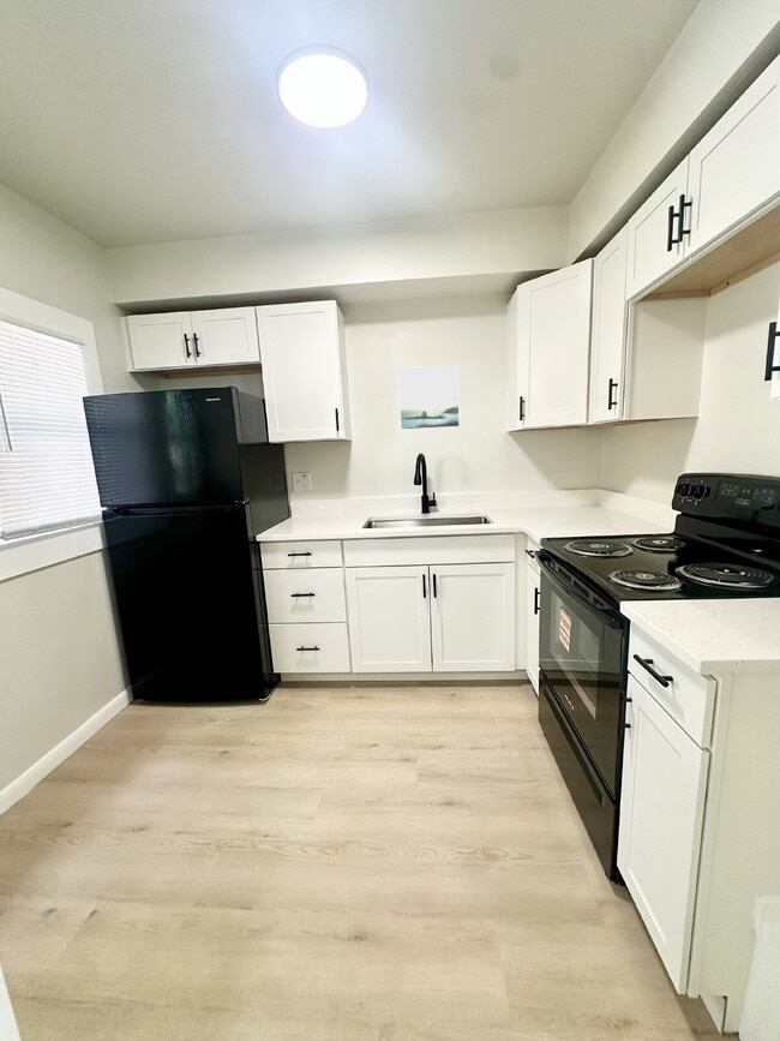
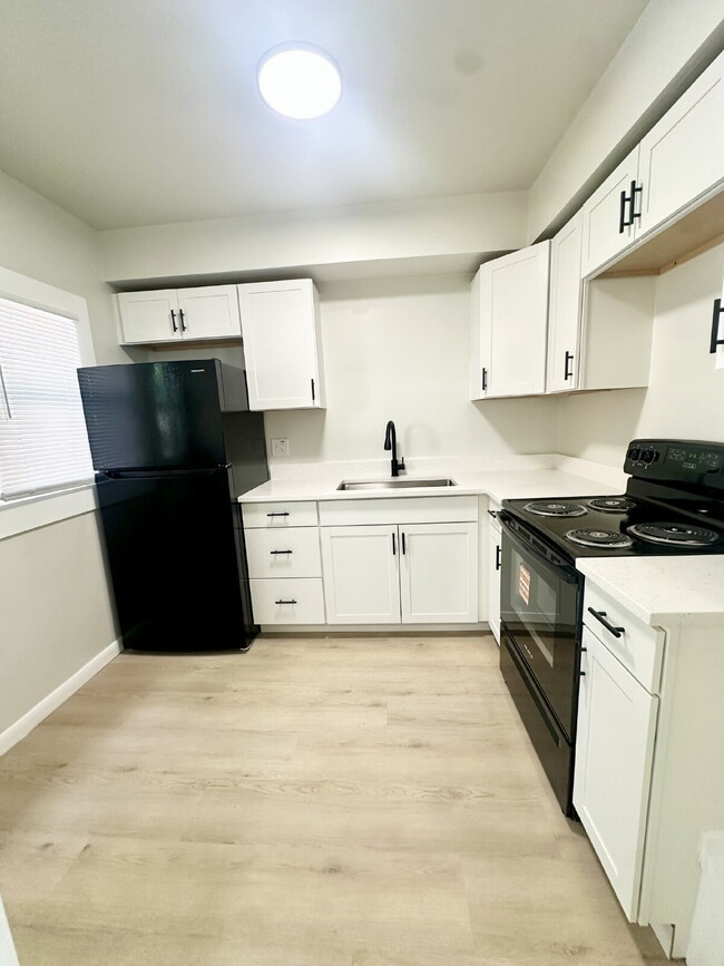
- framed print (428, 397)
